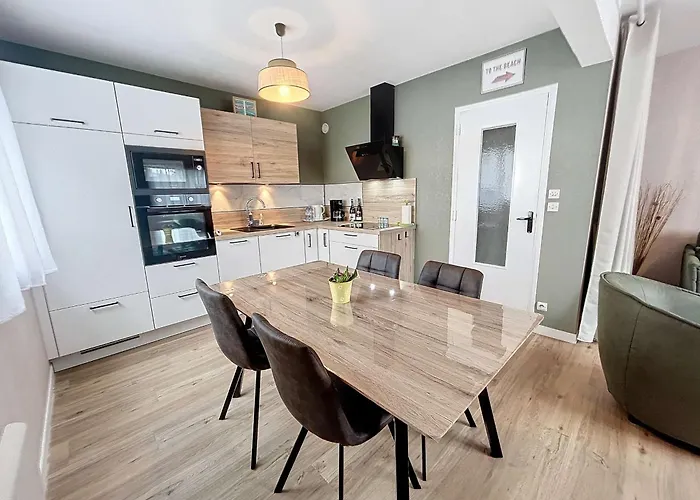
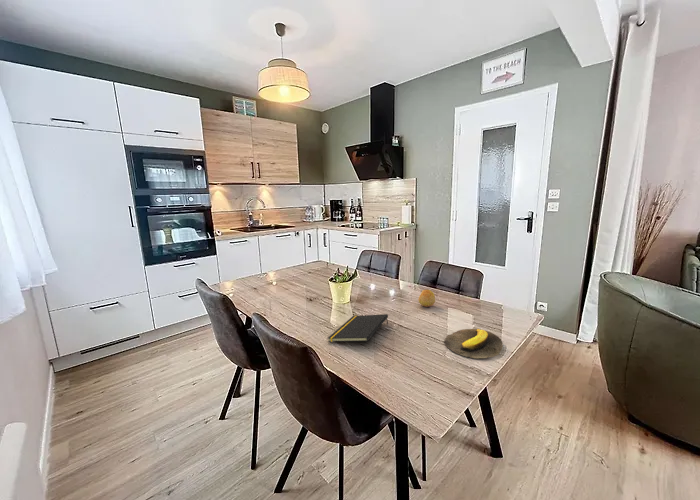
+ banana (472, 338)
+ fruit (426, 298)
+ notepad (359, 327)
